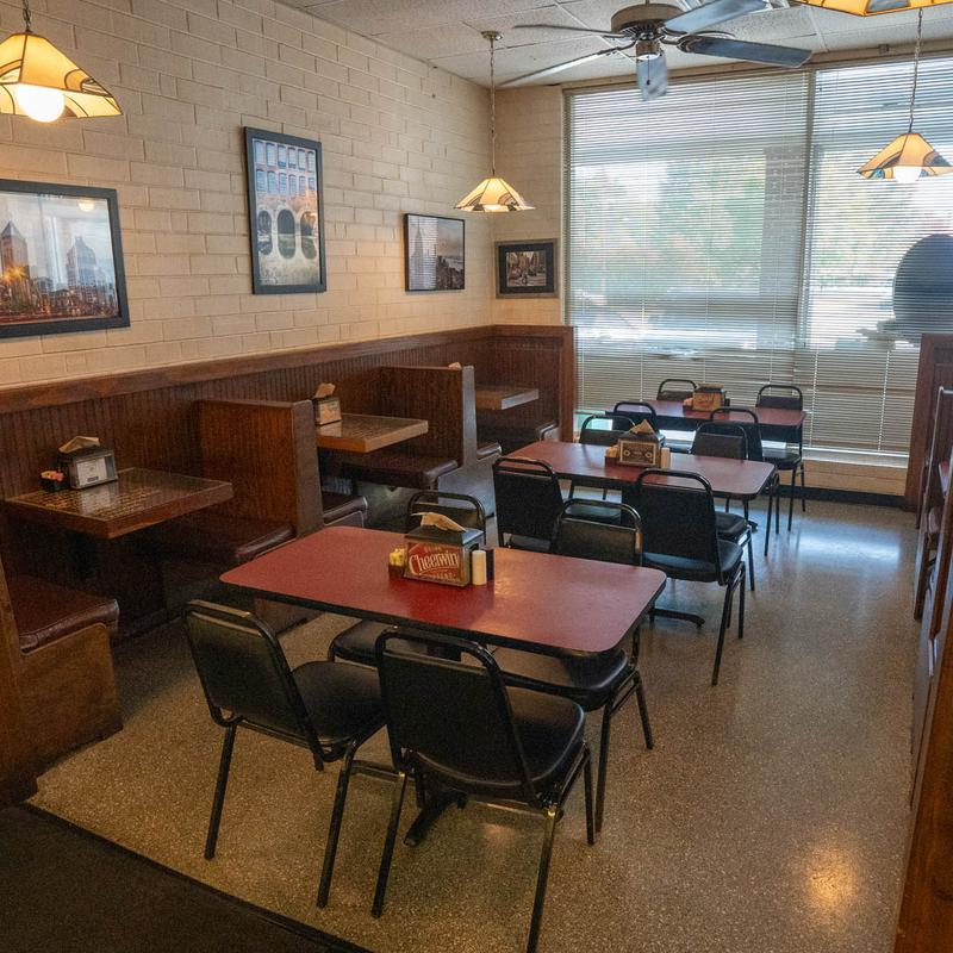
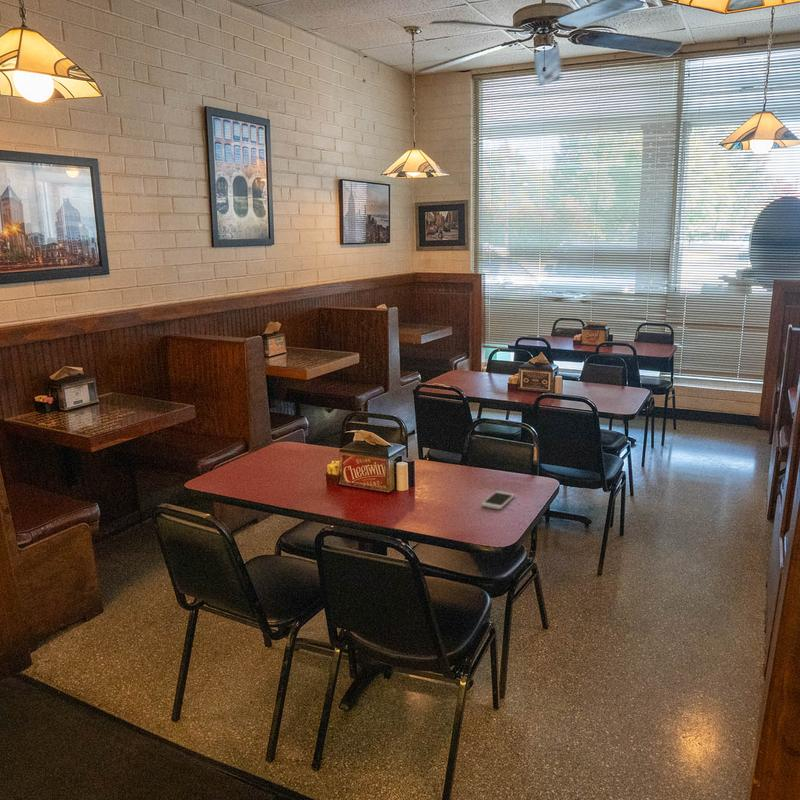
+ smartphone (498, 500)
